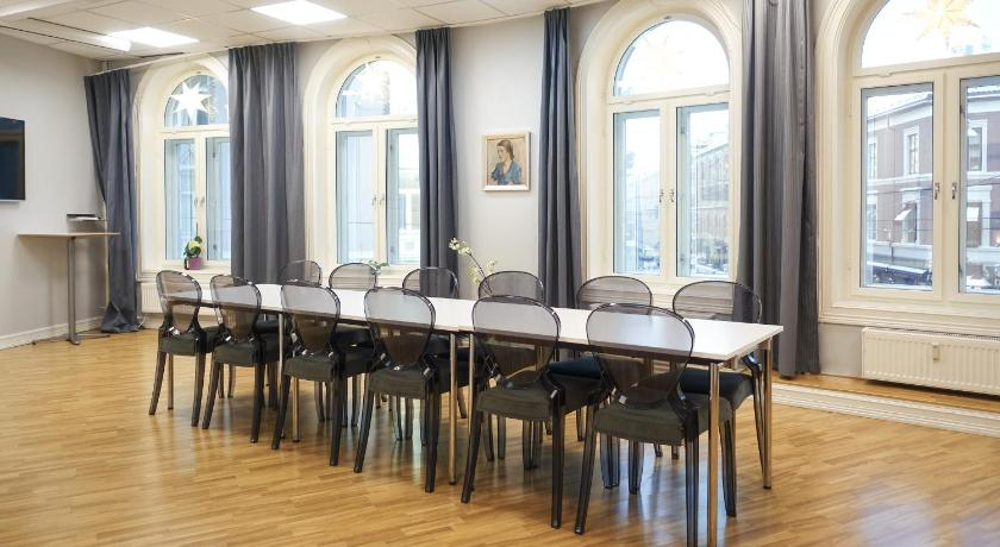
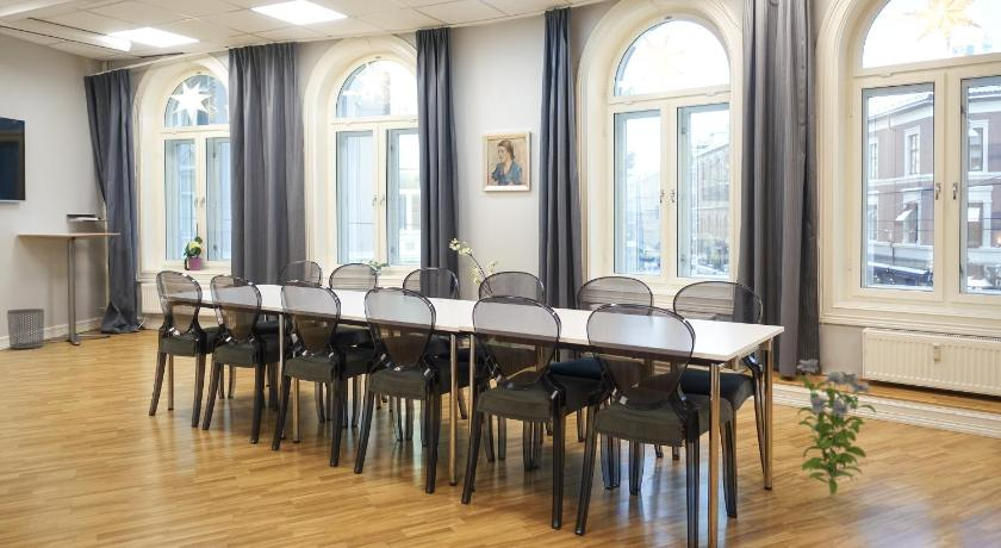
+ waste bin (26, 328)
+ decorative plant (834, 428)
